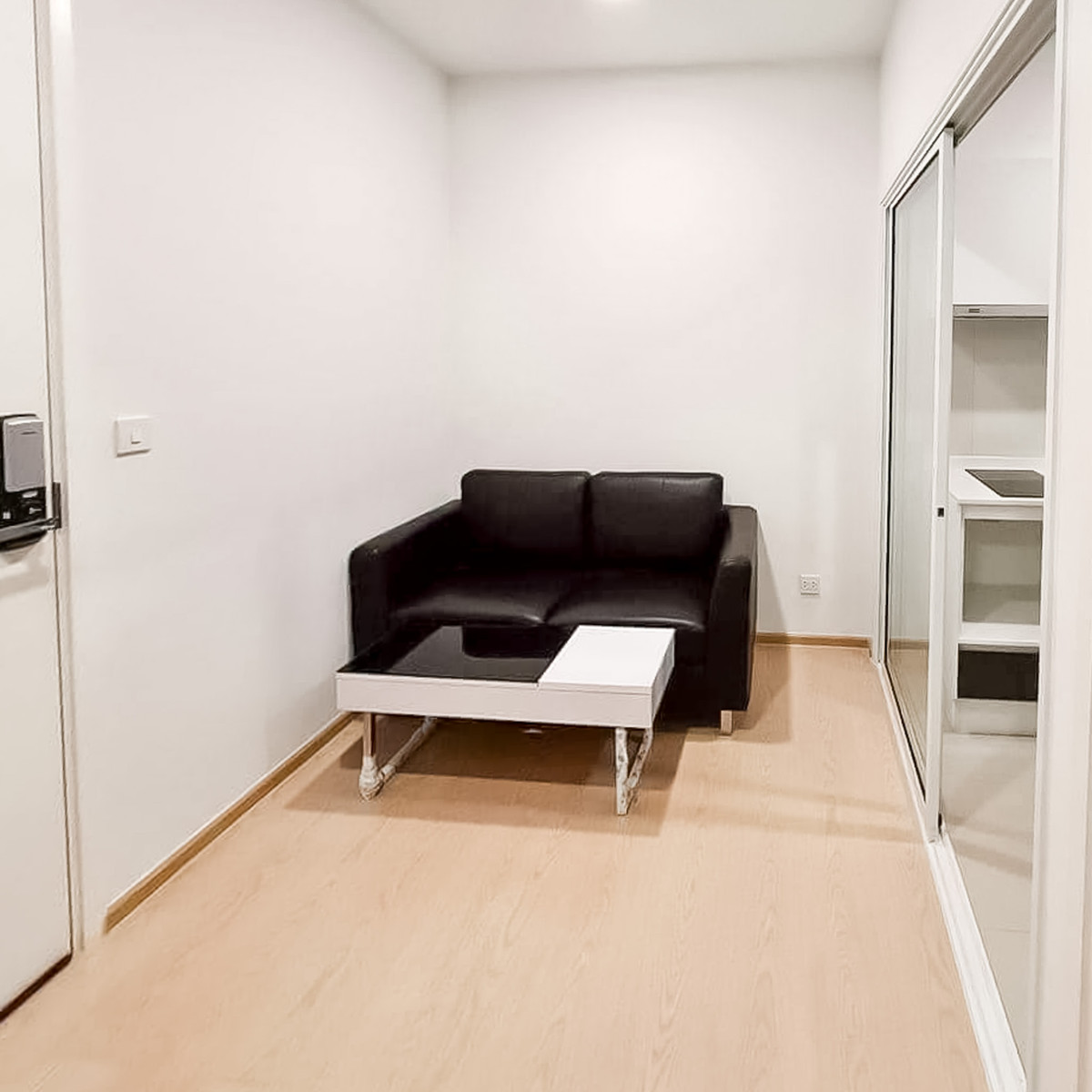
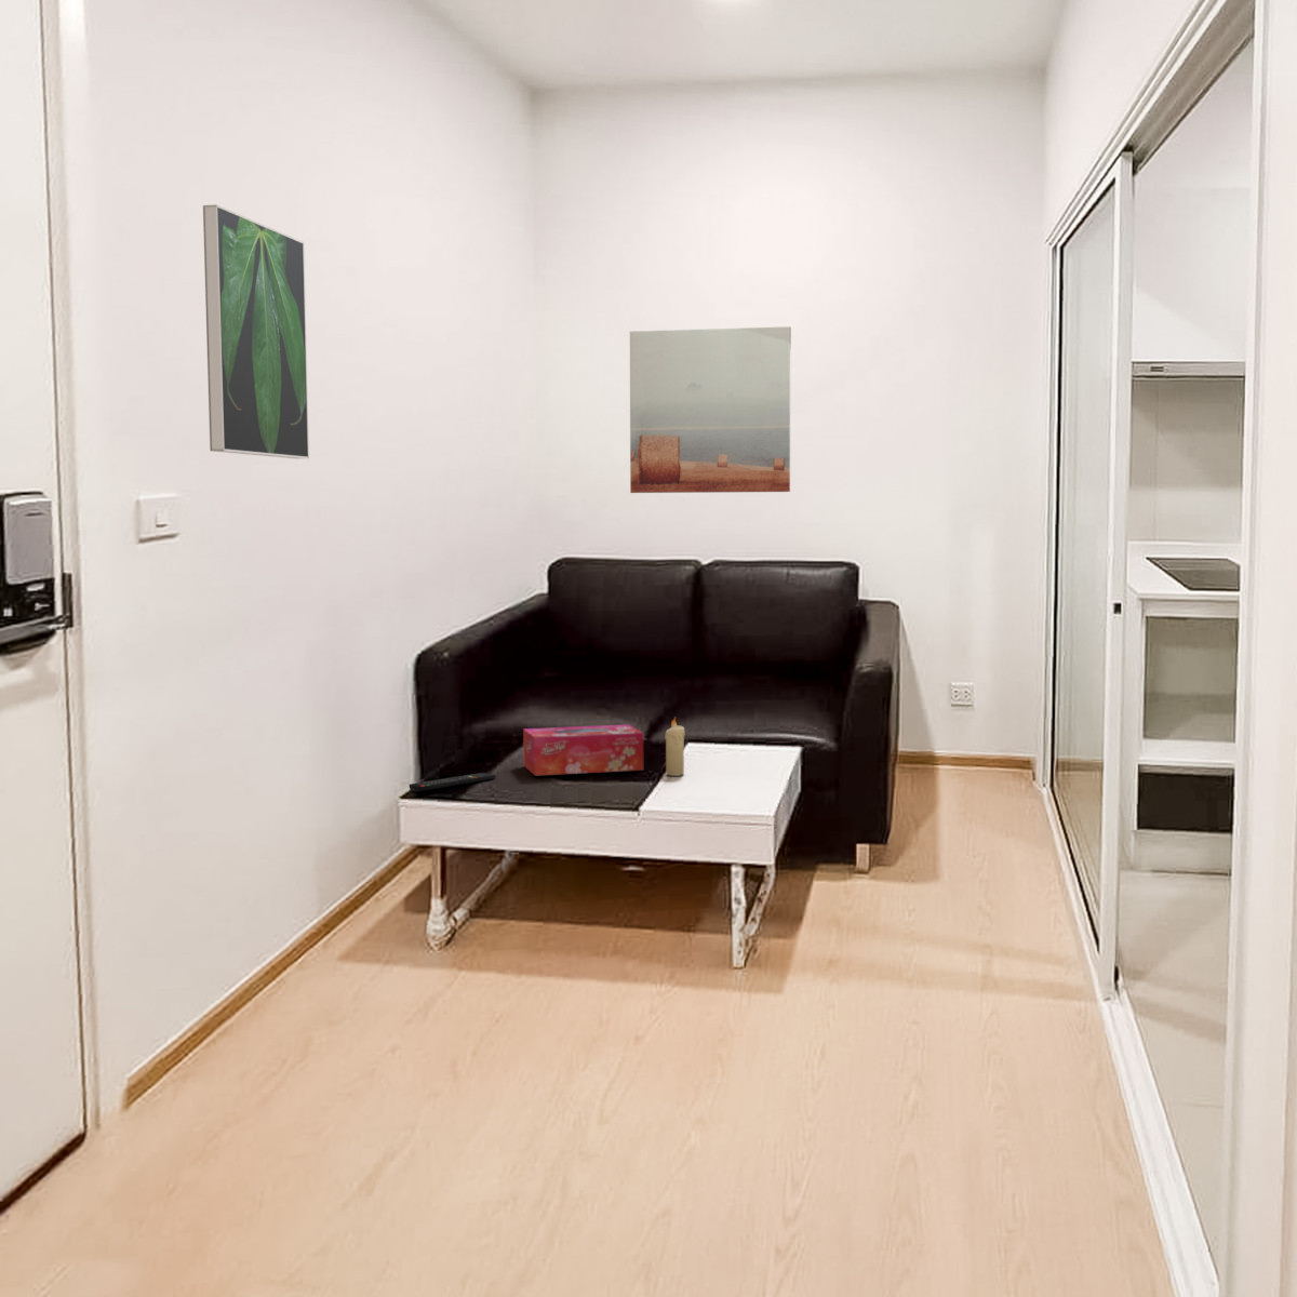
+ tissue box (582, 749)
+ candle (675, 745)
+ remote control (451, 782)
+ wall art (709, 411)
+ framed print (259, 341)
